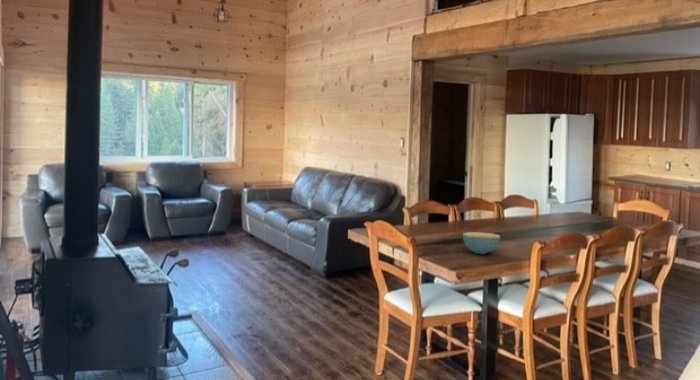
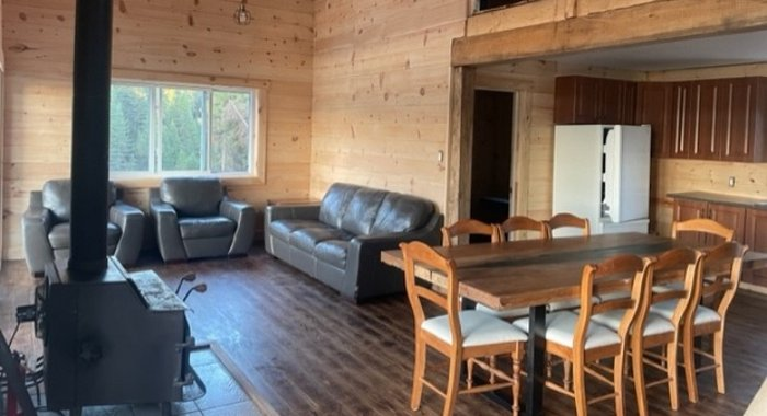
- cereal bowl (480, 244)
